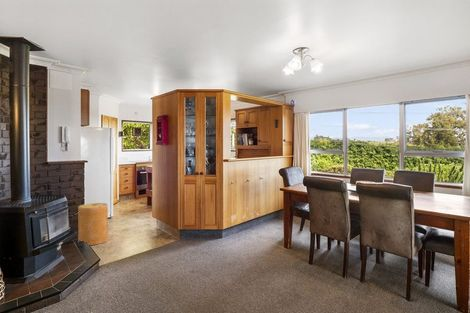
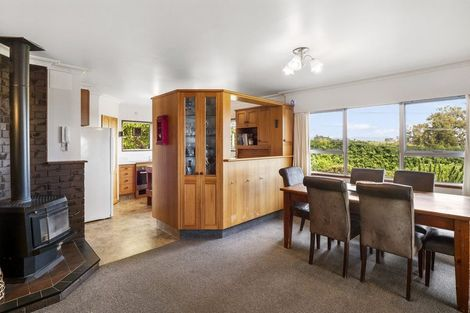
- basket (93, 223)
